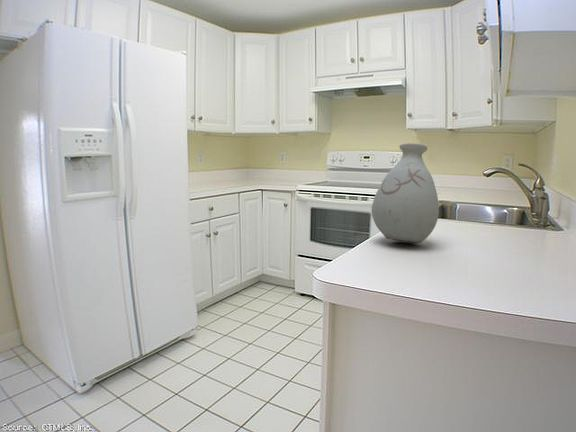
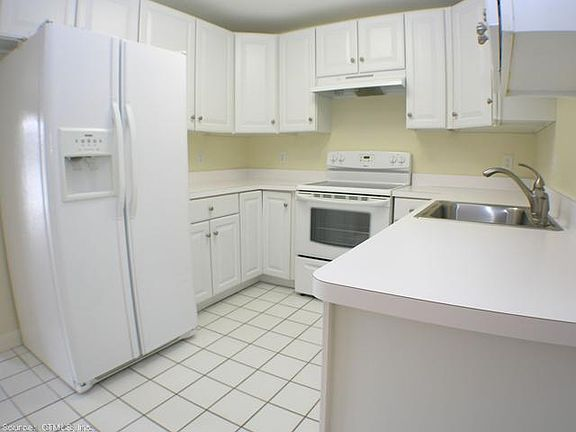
- vase (404, 193)
